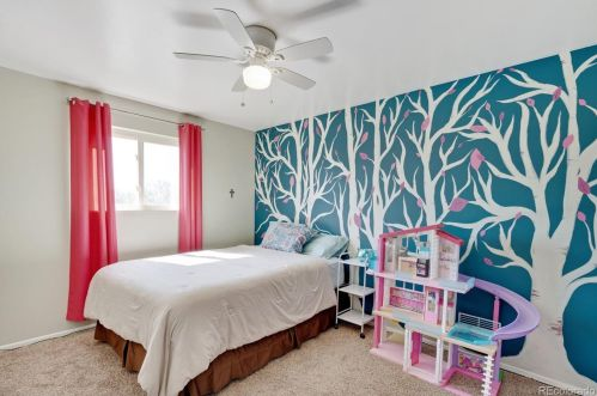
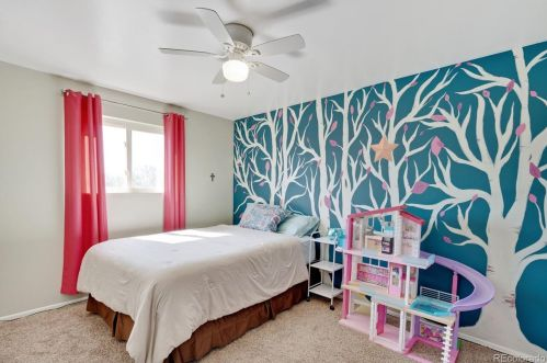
+ decorative star (383, 148)
